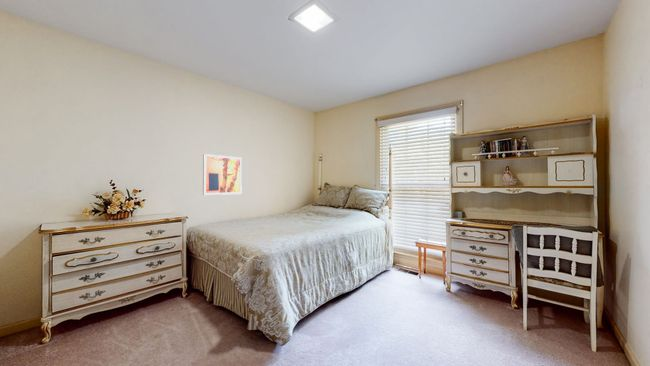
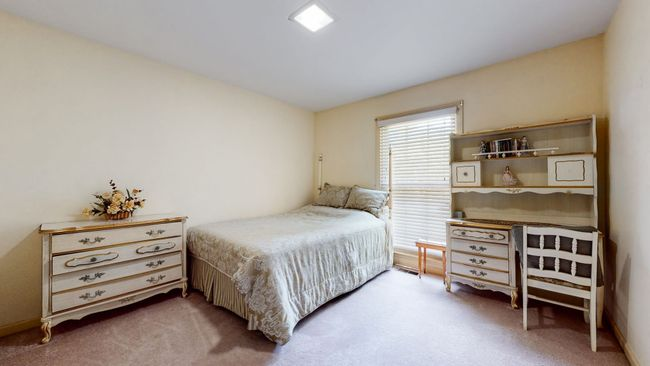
- wall art (223, 175)
